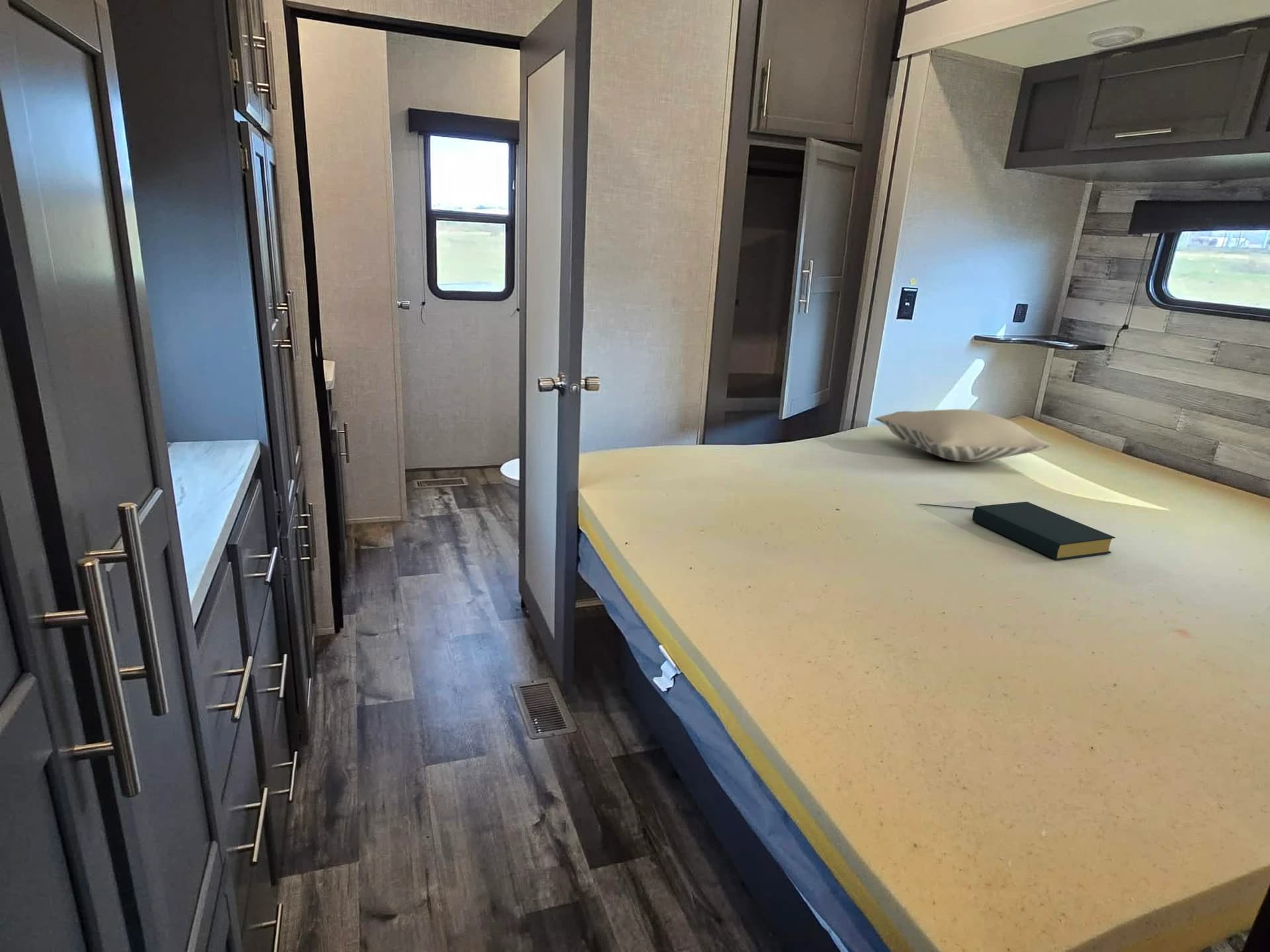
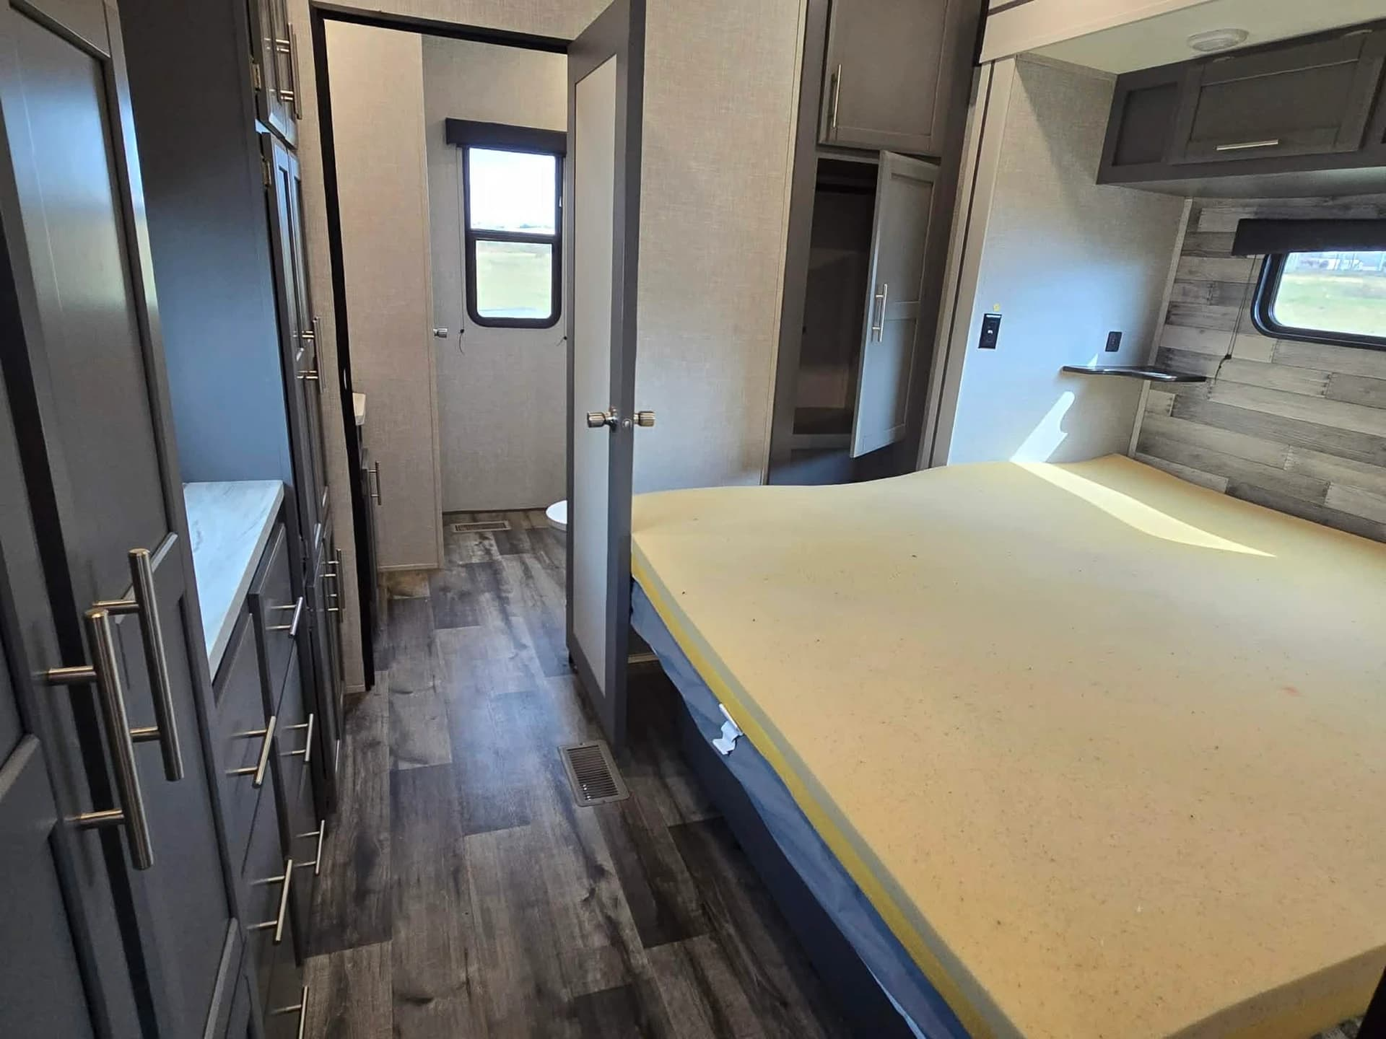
- hardback book (1040, 528)
- pillow (956, 432)
